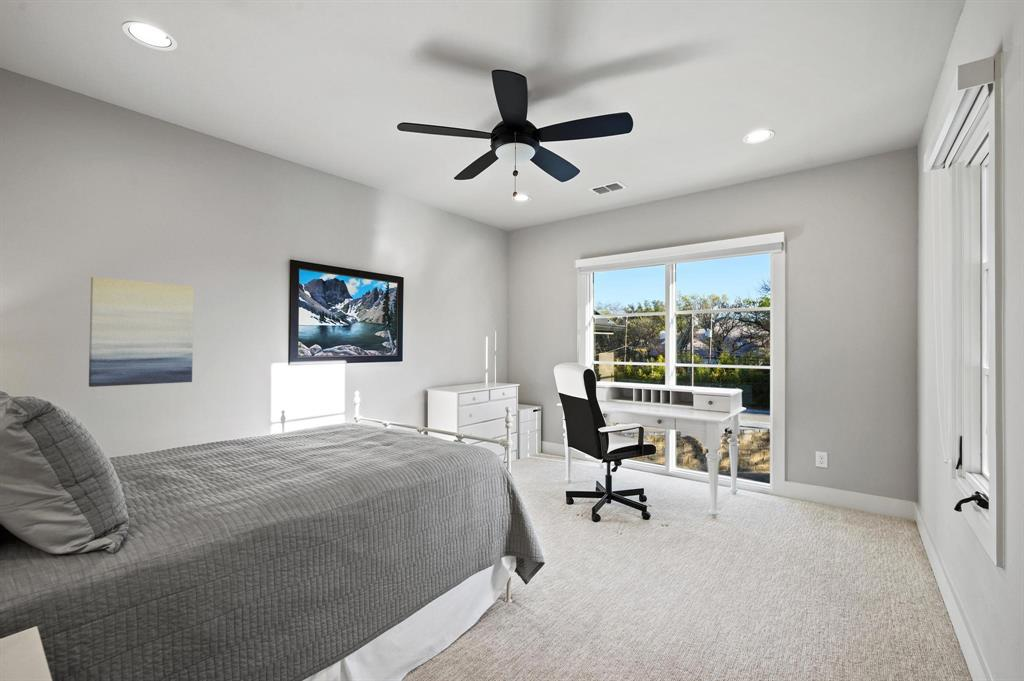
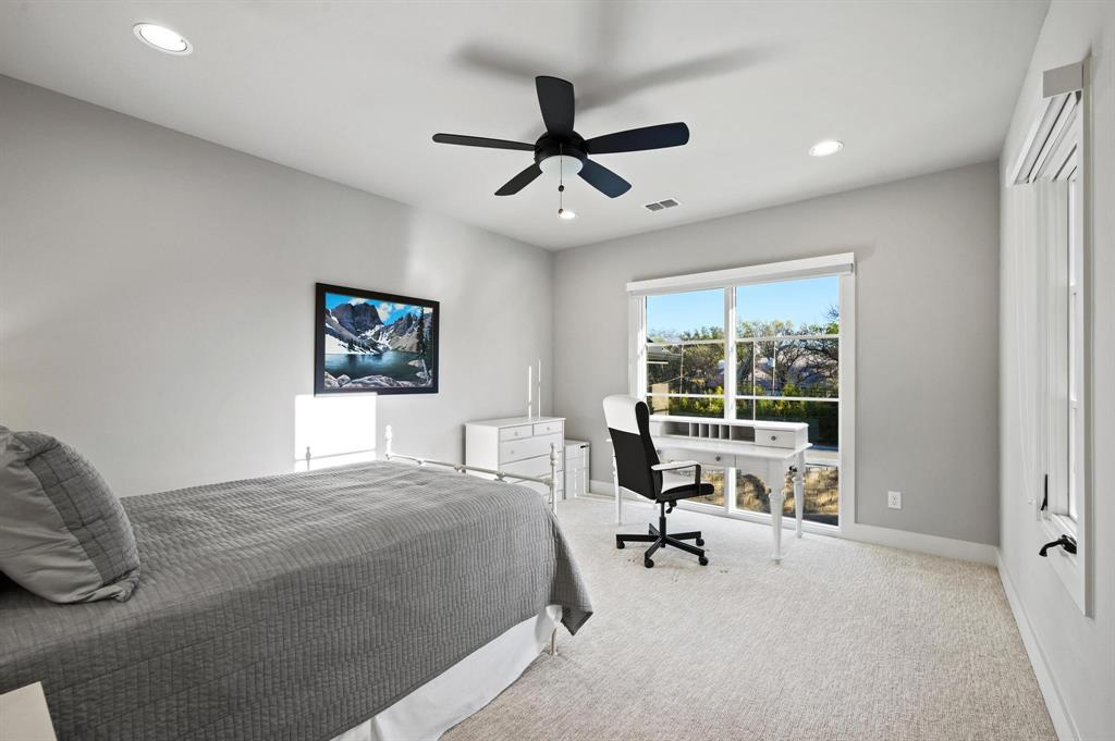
- wall art (144, 333)
